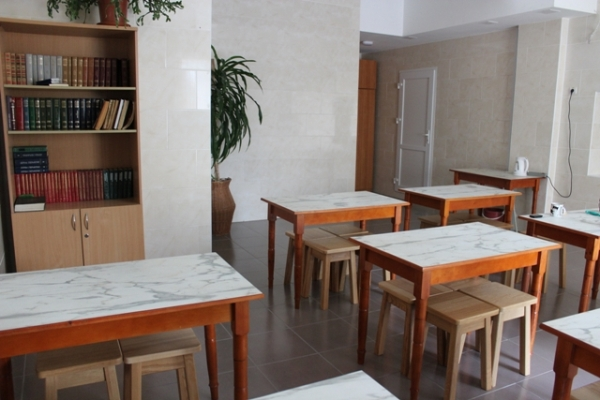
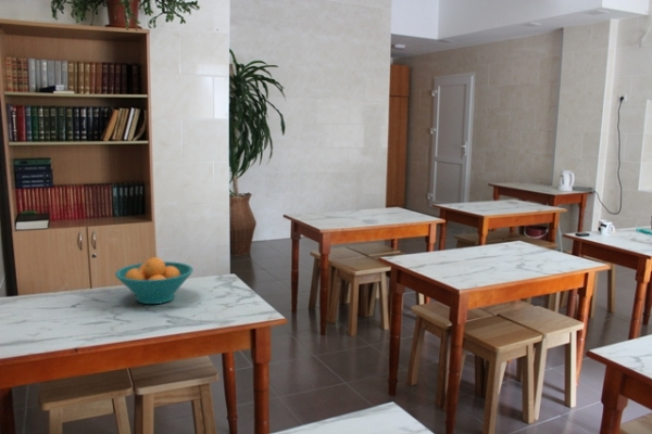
+ fruit bowl (154, 278)
